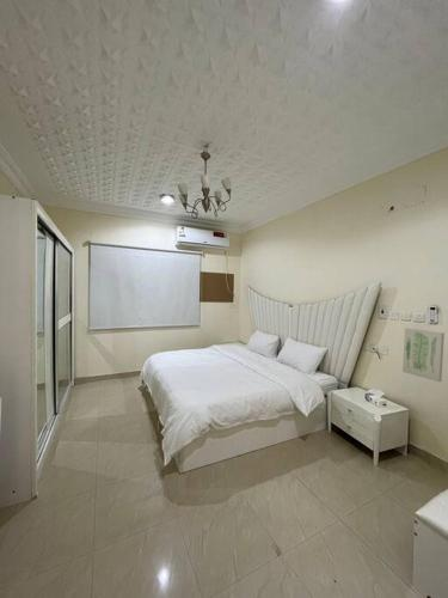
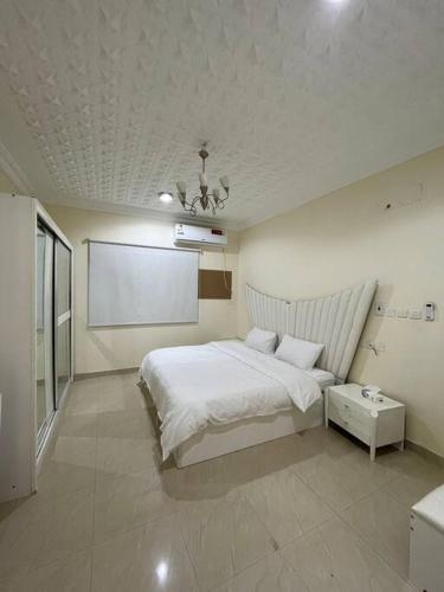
- wall art (422, 353)
